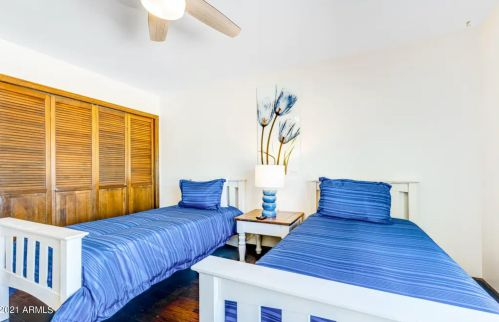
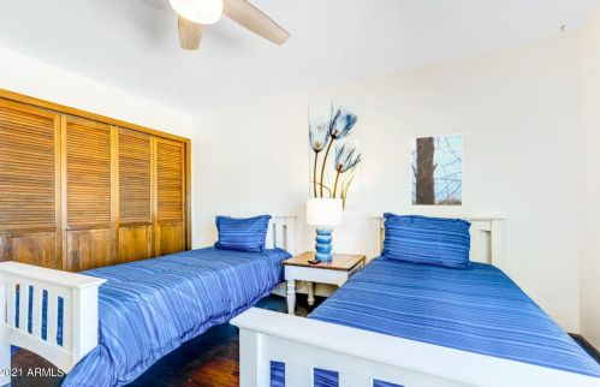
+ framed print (435, 171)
